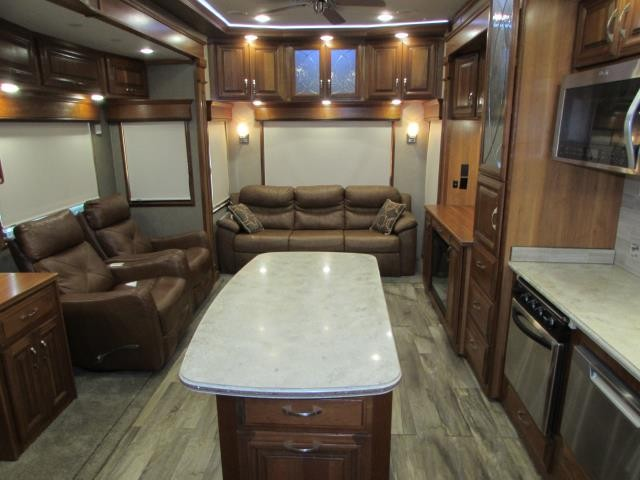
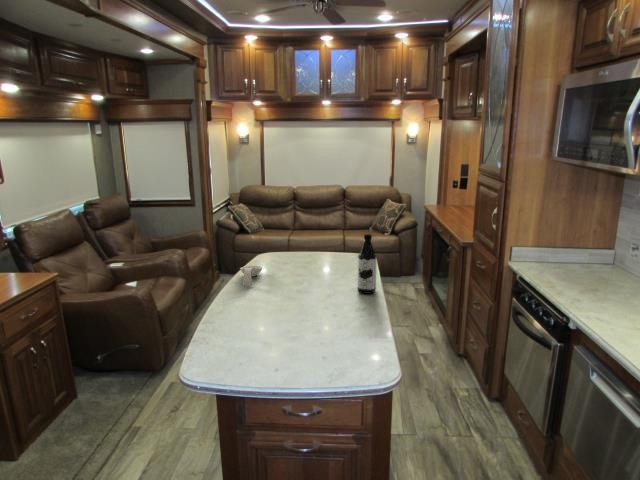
+ water bottle (367, 263)
+ spoon rest (250, 271)
